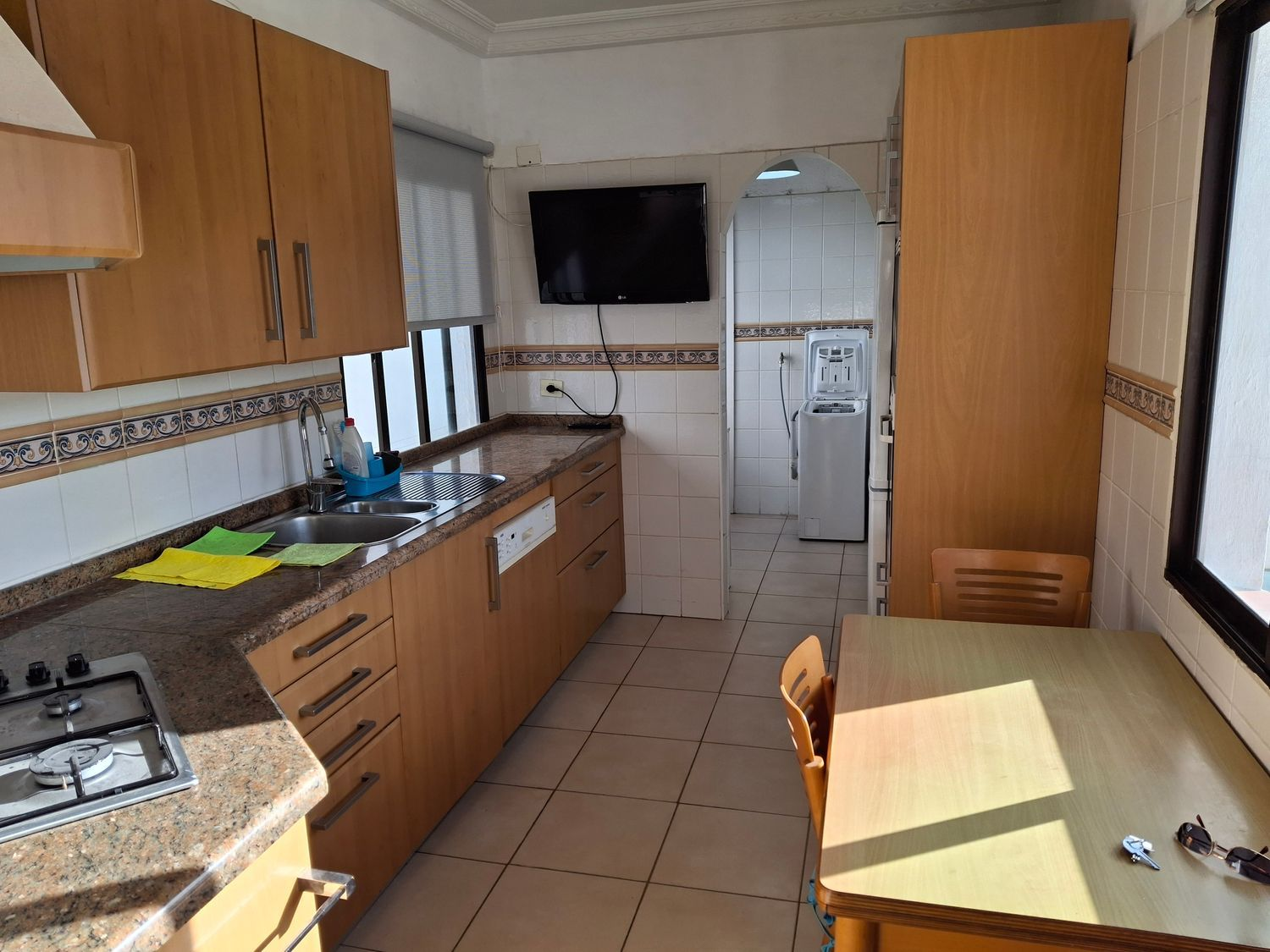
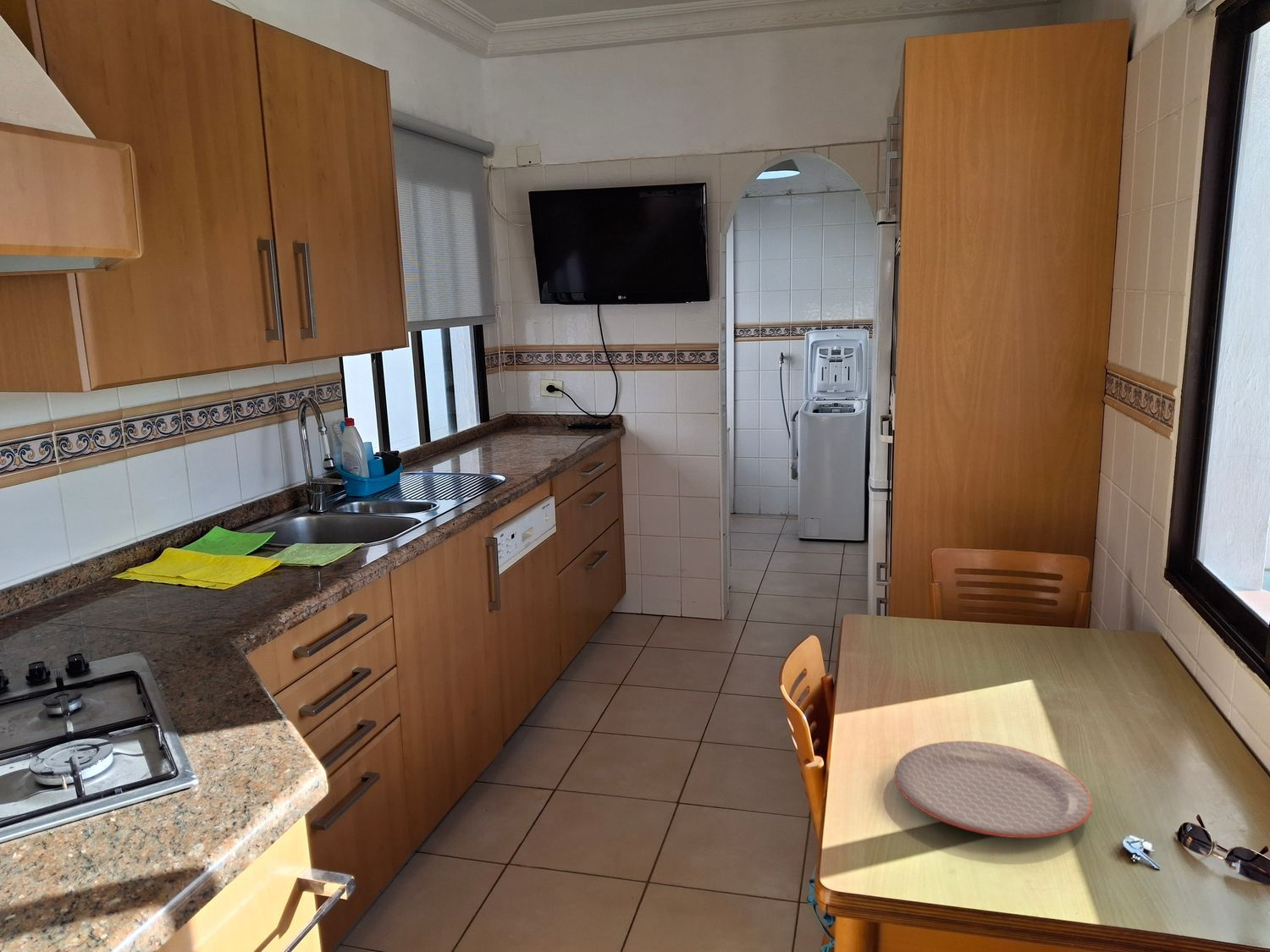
+ plate (989, 790)
